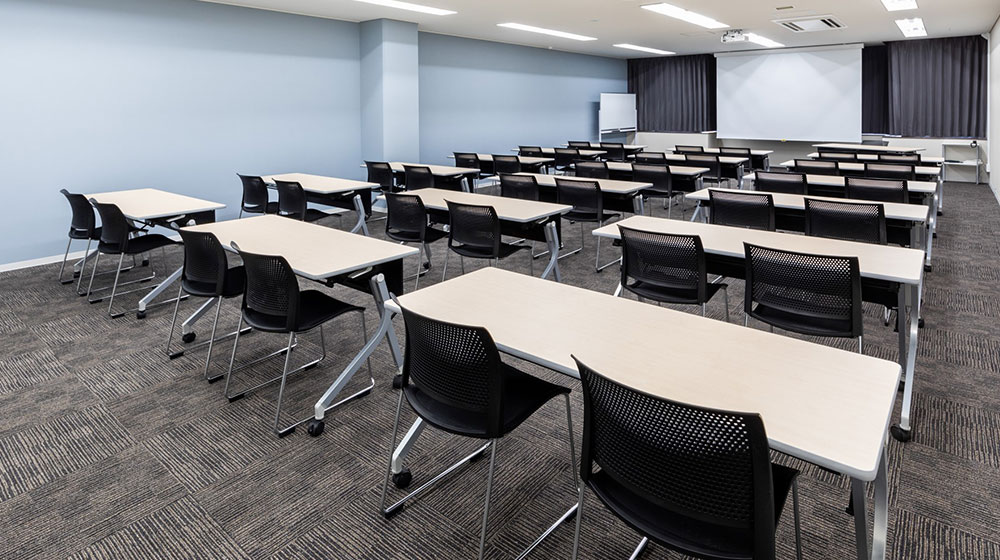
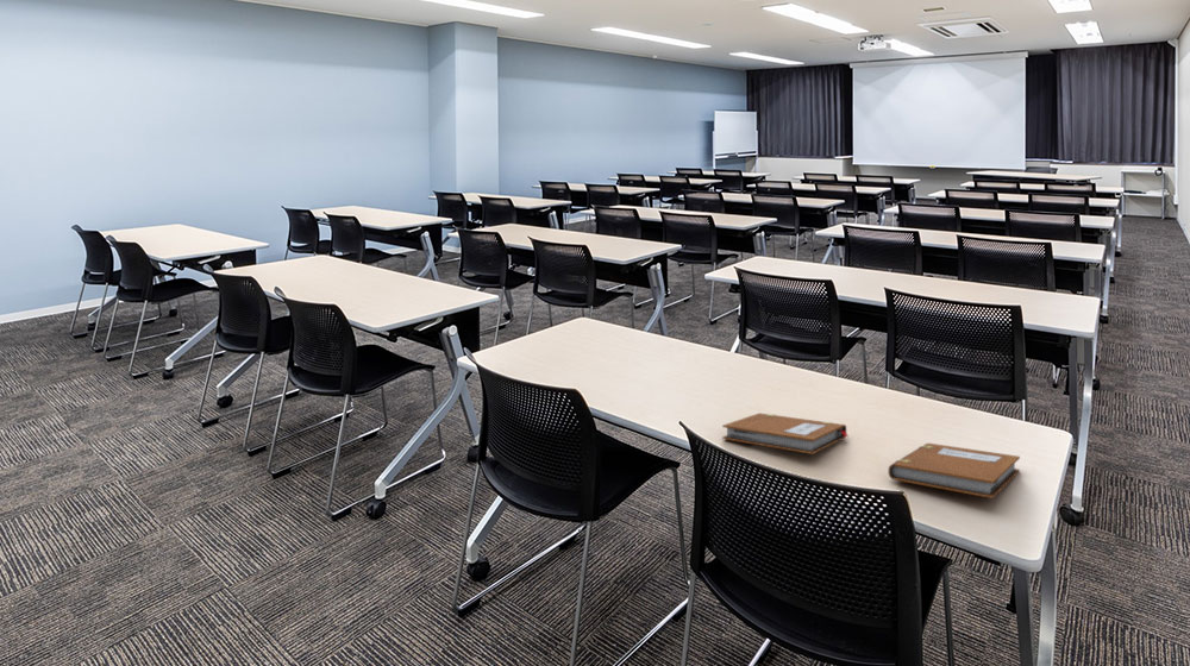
+ notebook (954, 466)
+ notebook (787, 432)
